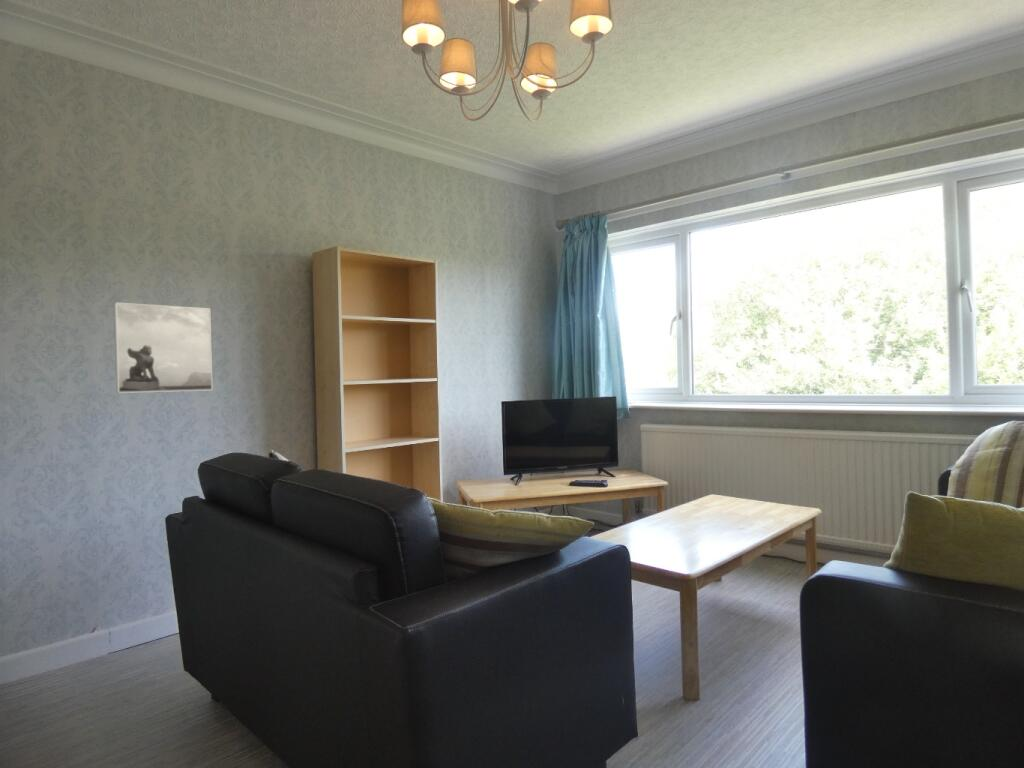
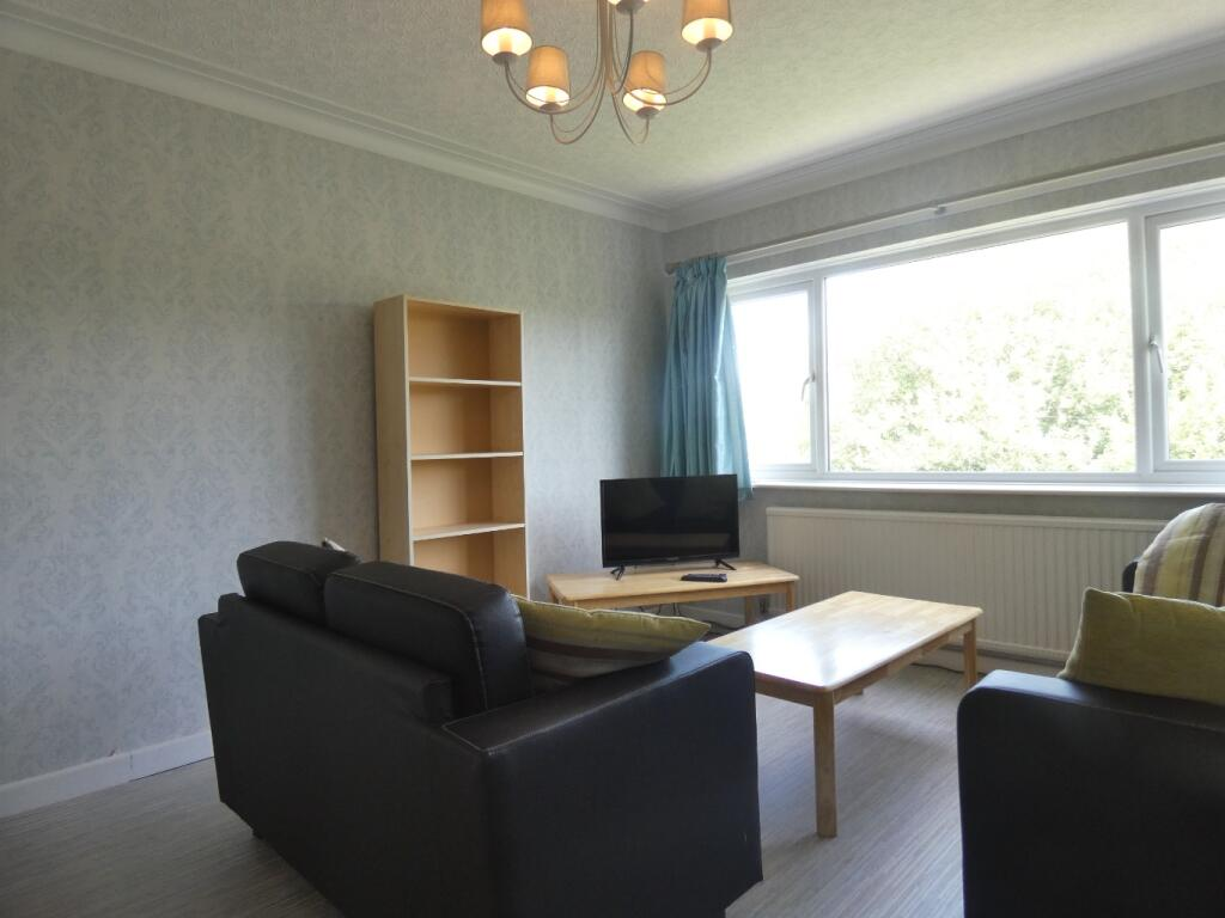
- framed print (165, 348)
